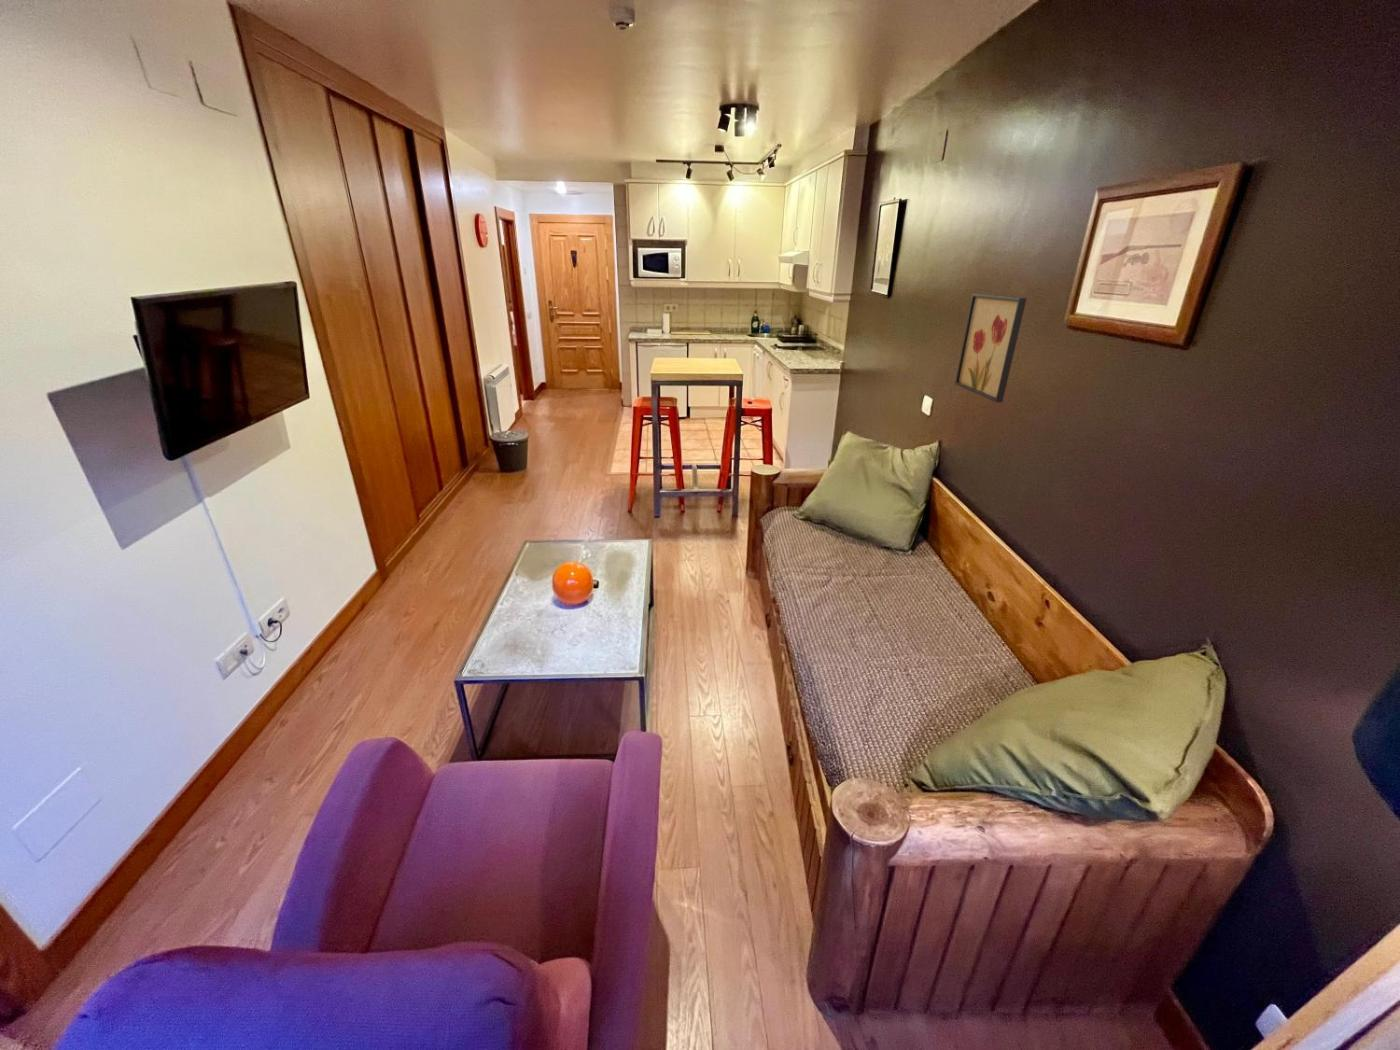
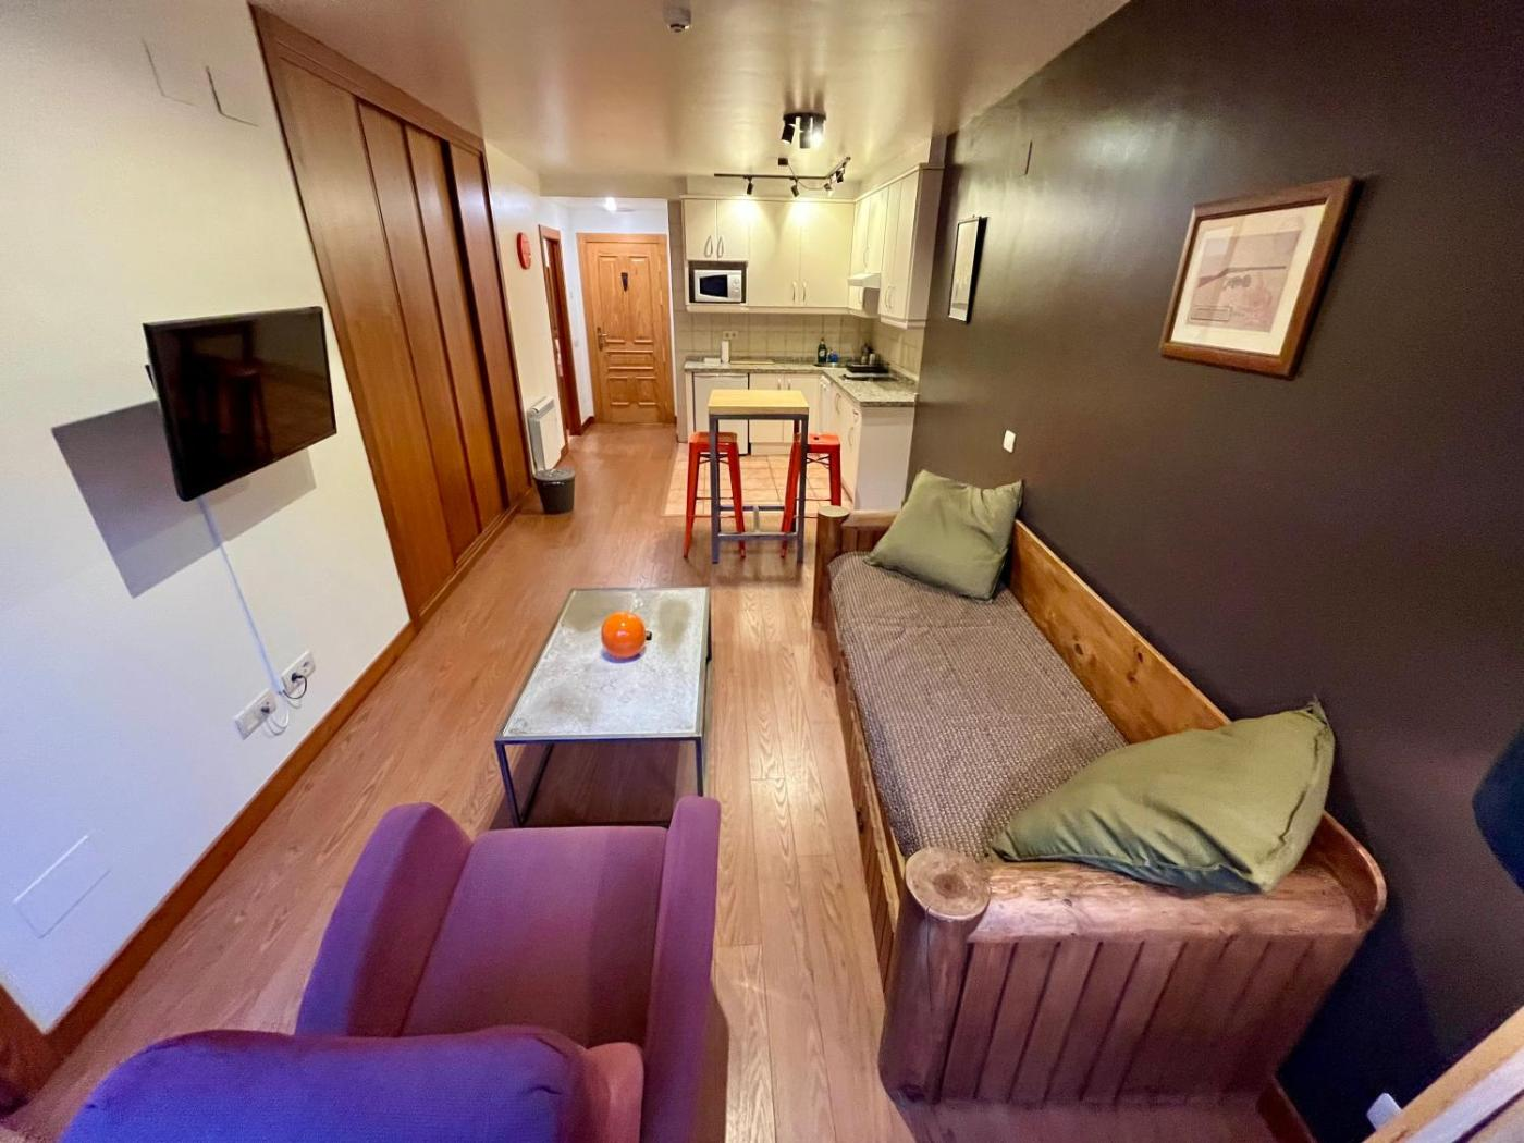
- wall art (988, 345)
